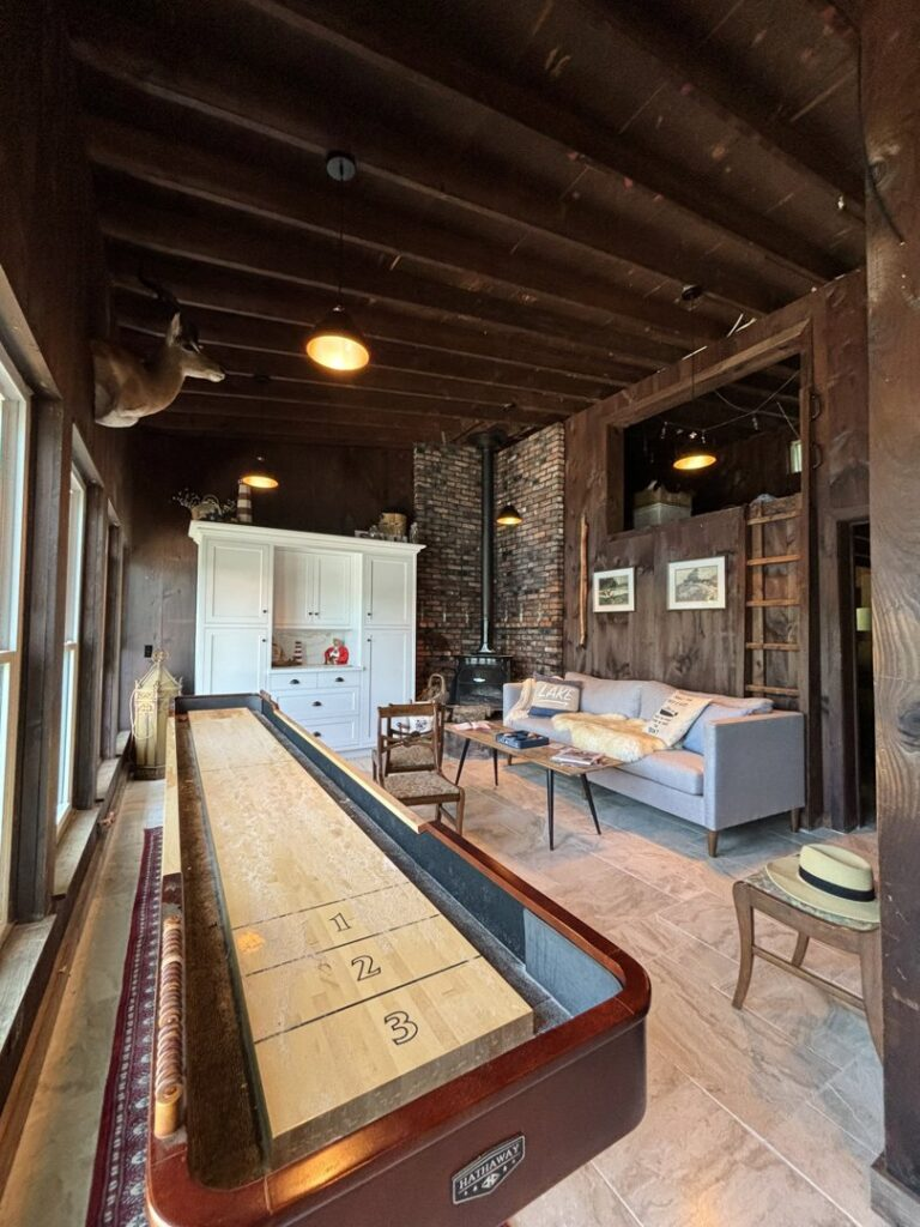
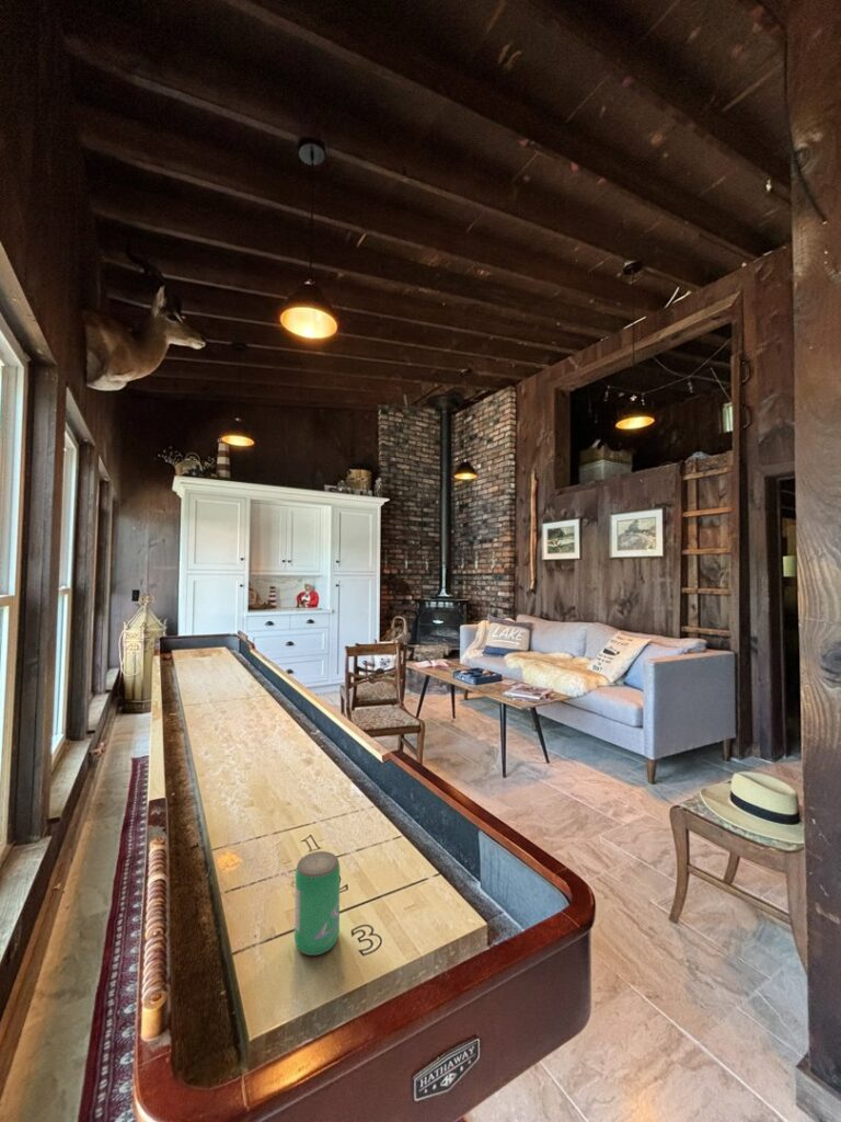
+ beverage can (316, 901)
